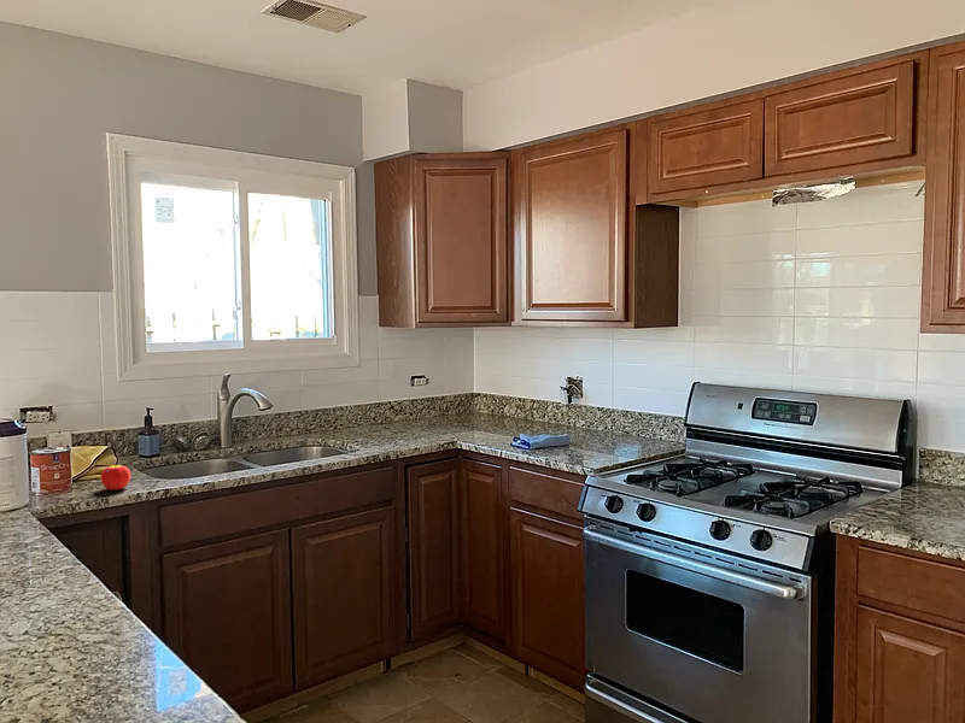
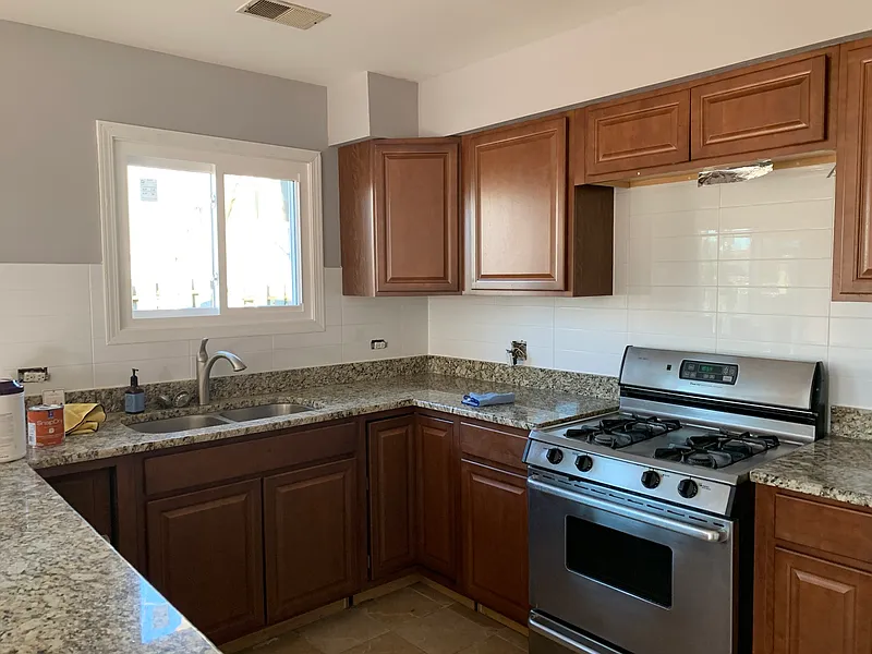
- fruit (116, 475)
